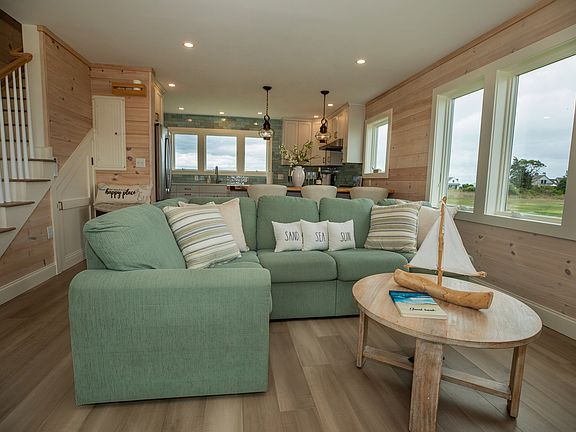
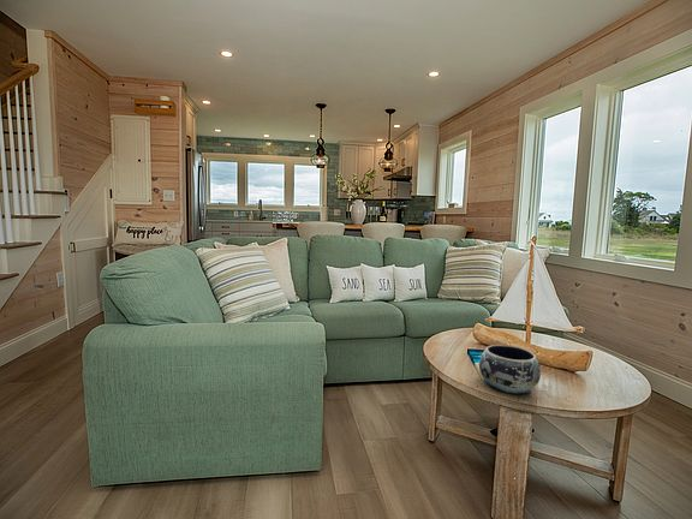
+ decorative bowl (508, 368)
